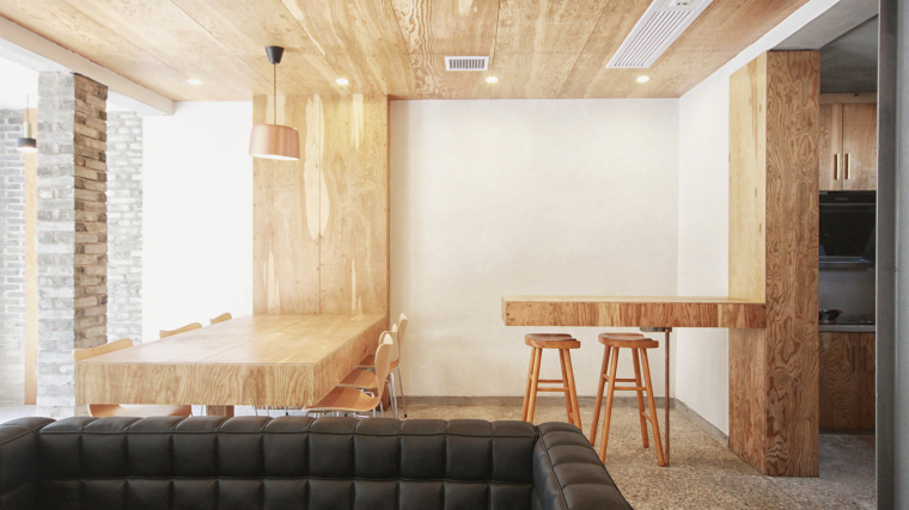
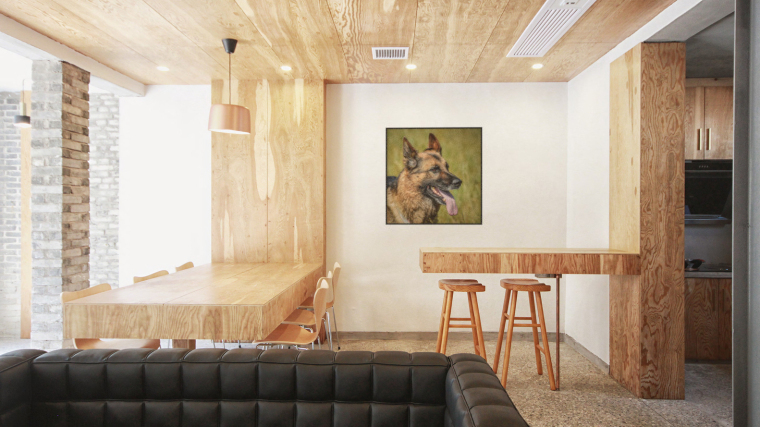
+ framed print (433, 176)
